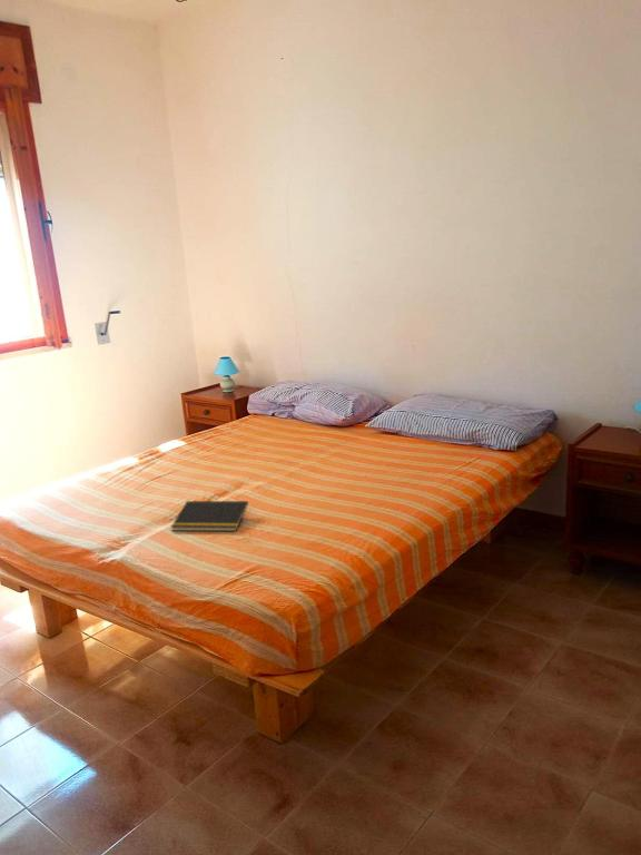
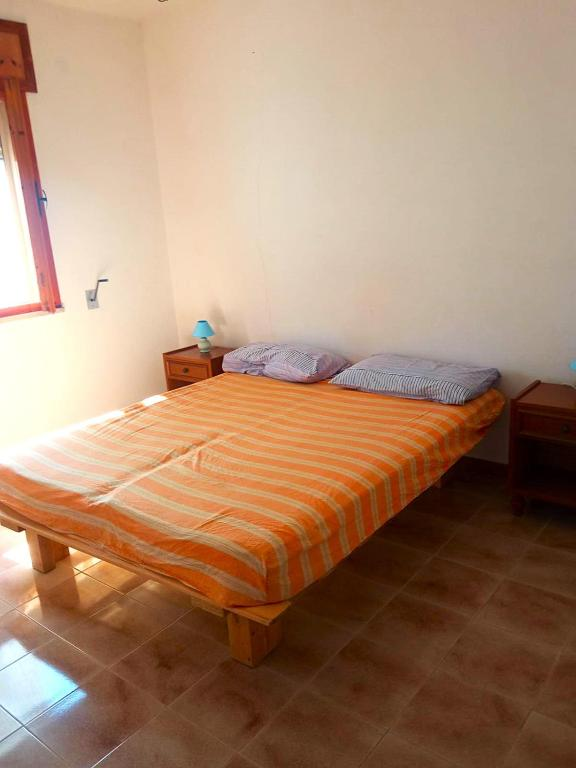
- notepad (210, 515)
